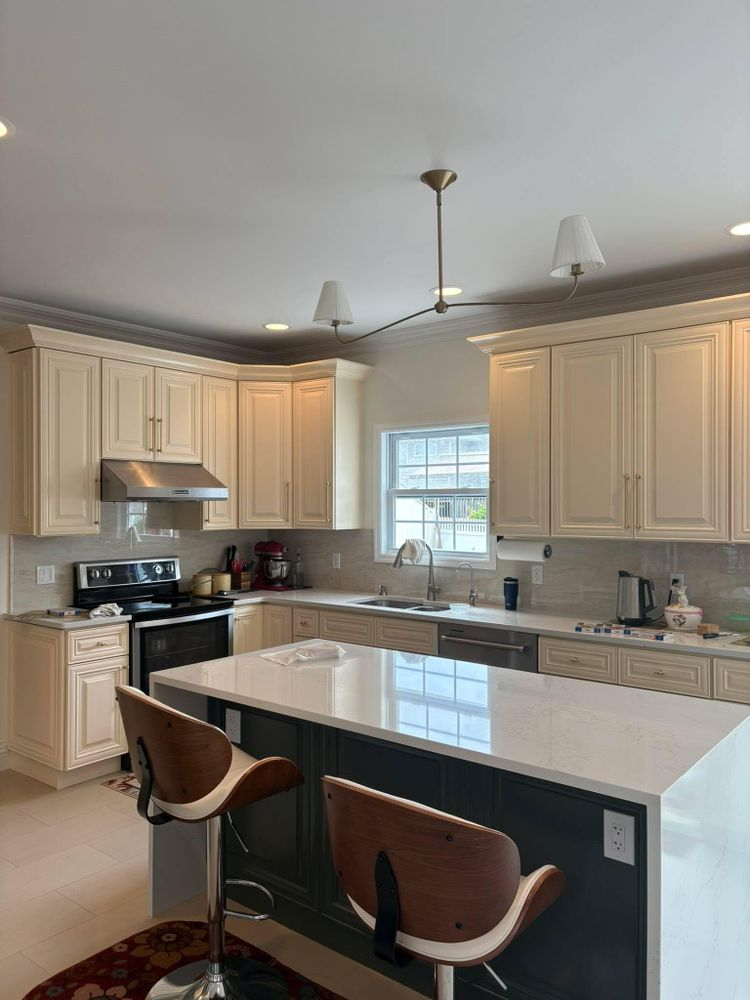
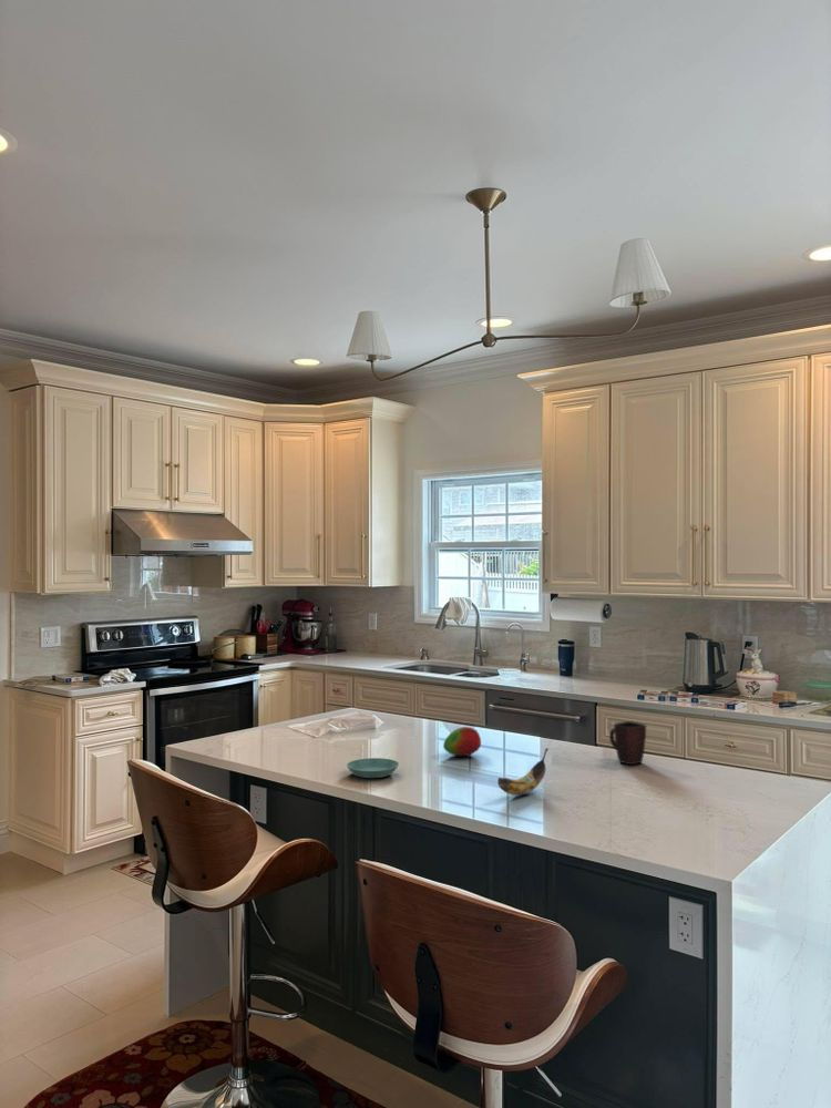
+ saucer (372, 768)
+ mug (625, 742)
+ fruit (462, 741)
+ banana (524, 776)
